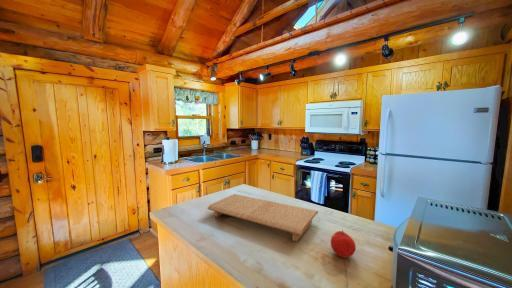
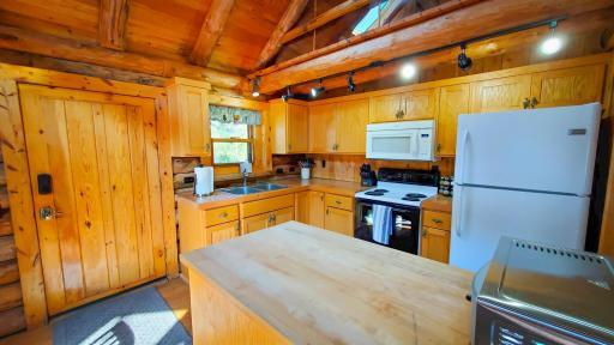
- fruit (342, 242)
- cutting board (261, 213)
